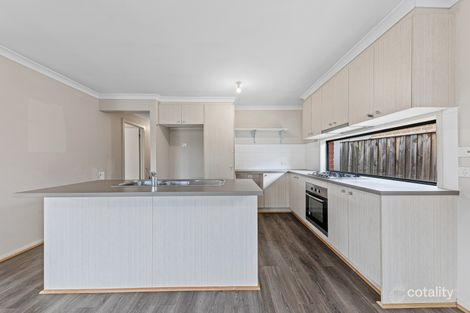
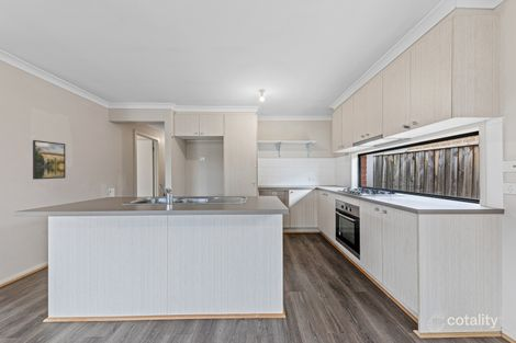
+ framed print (49, 160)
